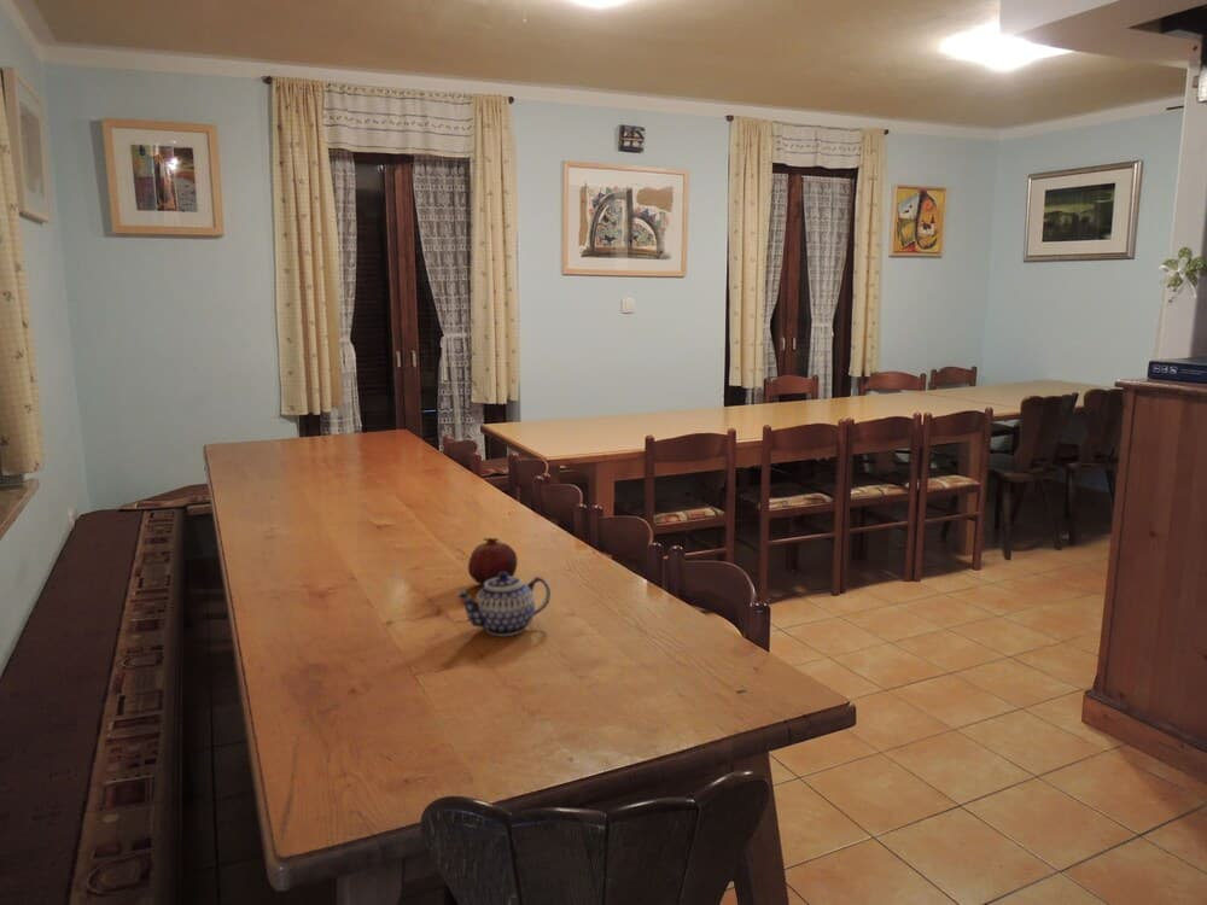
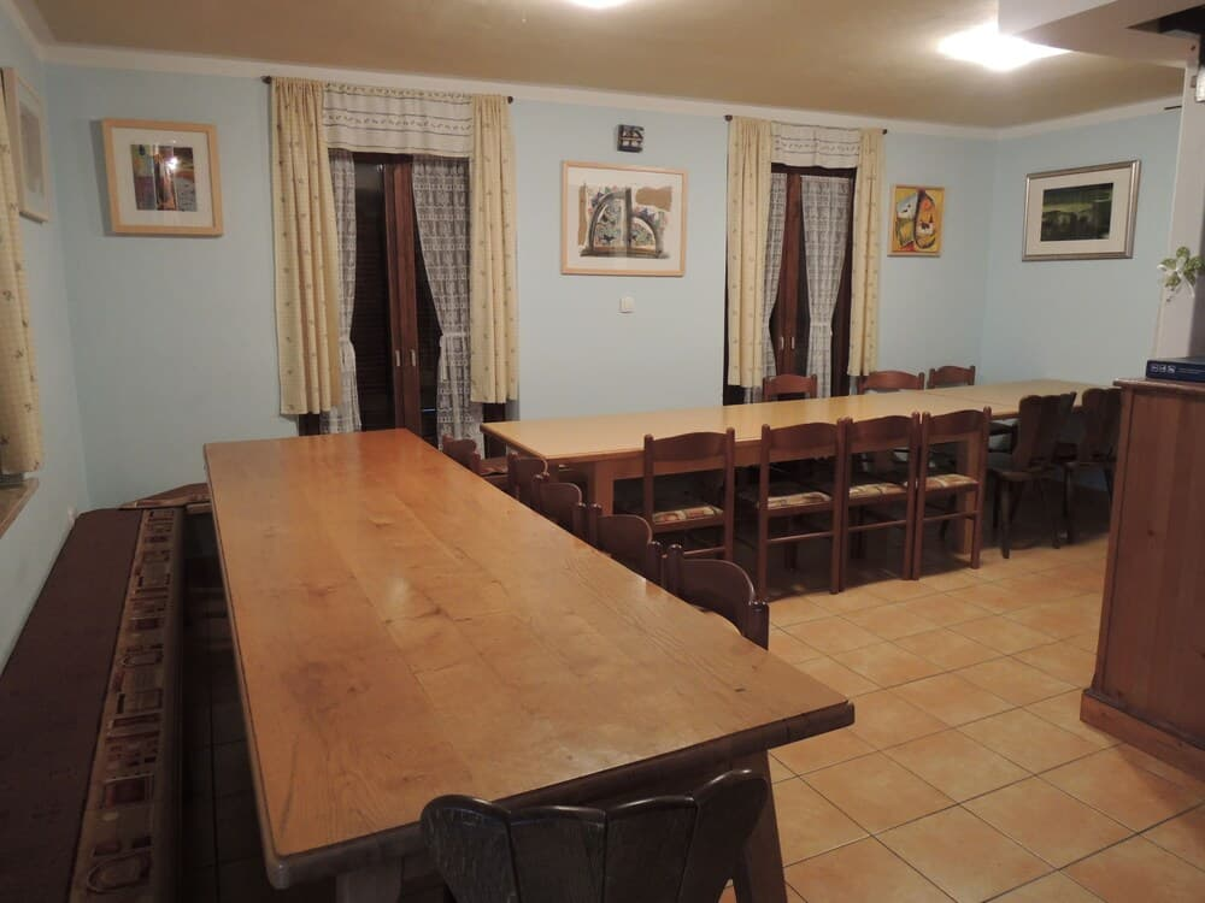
- teapot (505, 600)
- fruit (492, 561)
